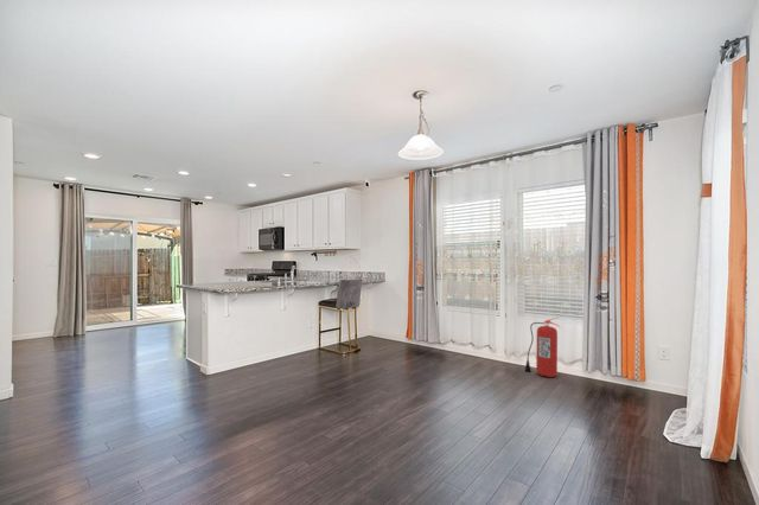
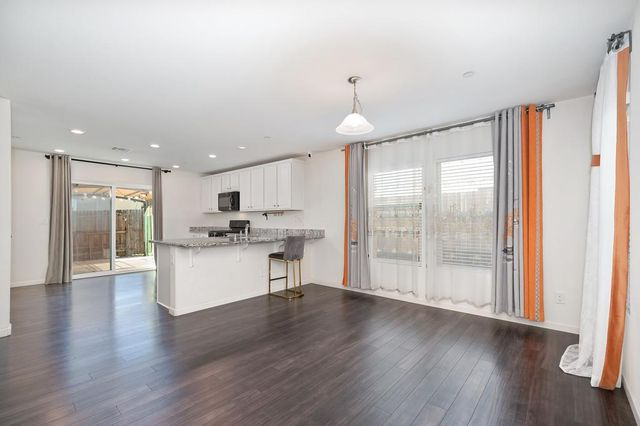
- fire extinguisher (542, 344)
